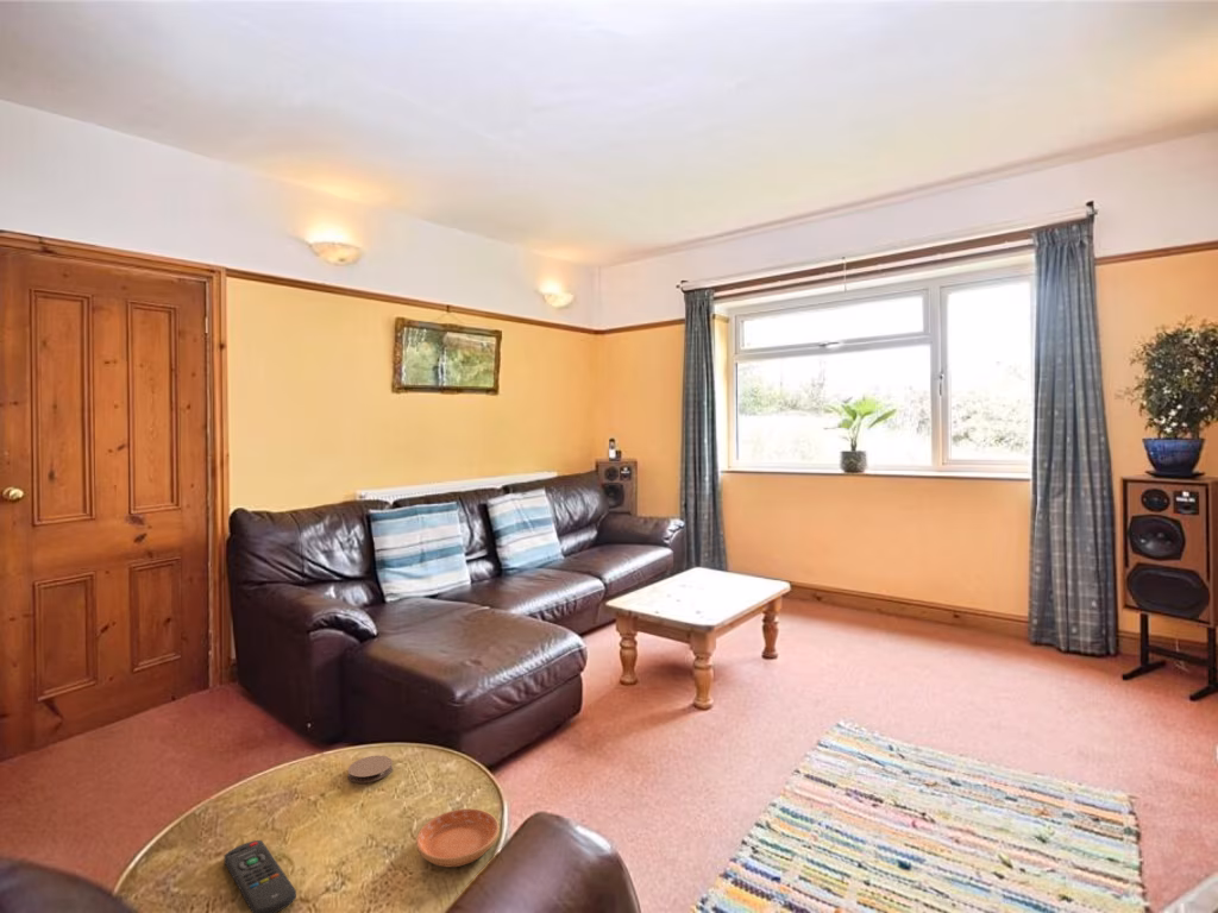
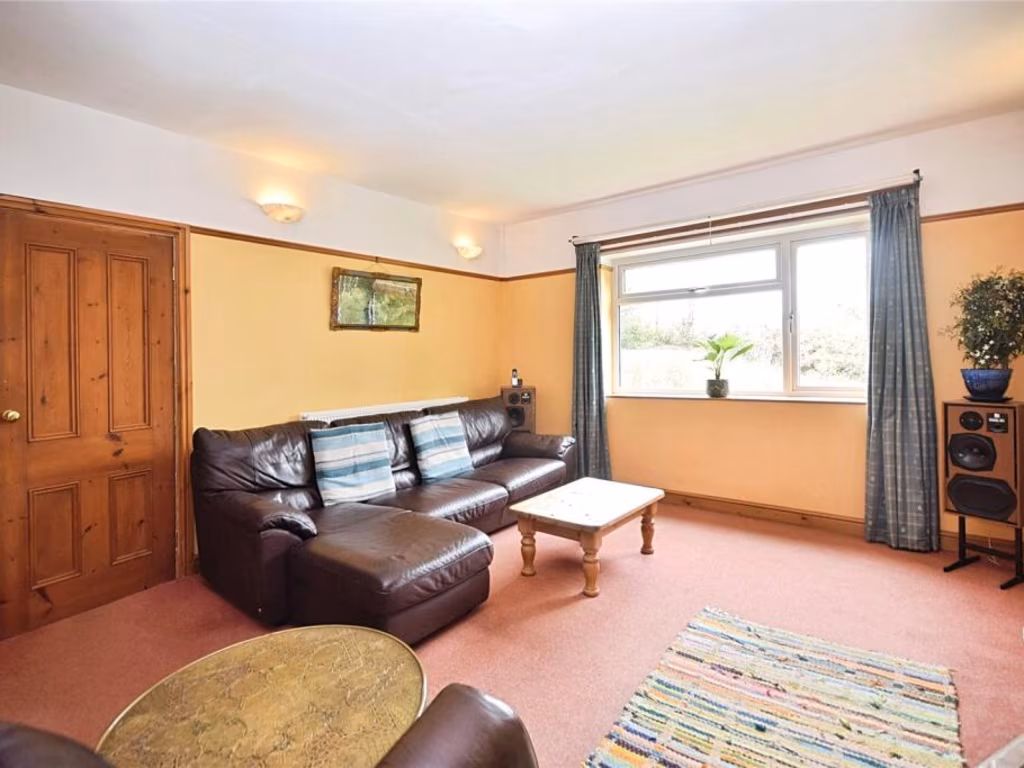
- coaster (370, 768)
- remote control (258, 875)
- saucer (458, 838)
